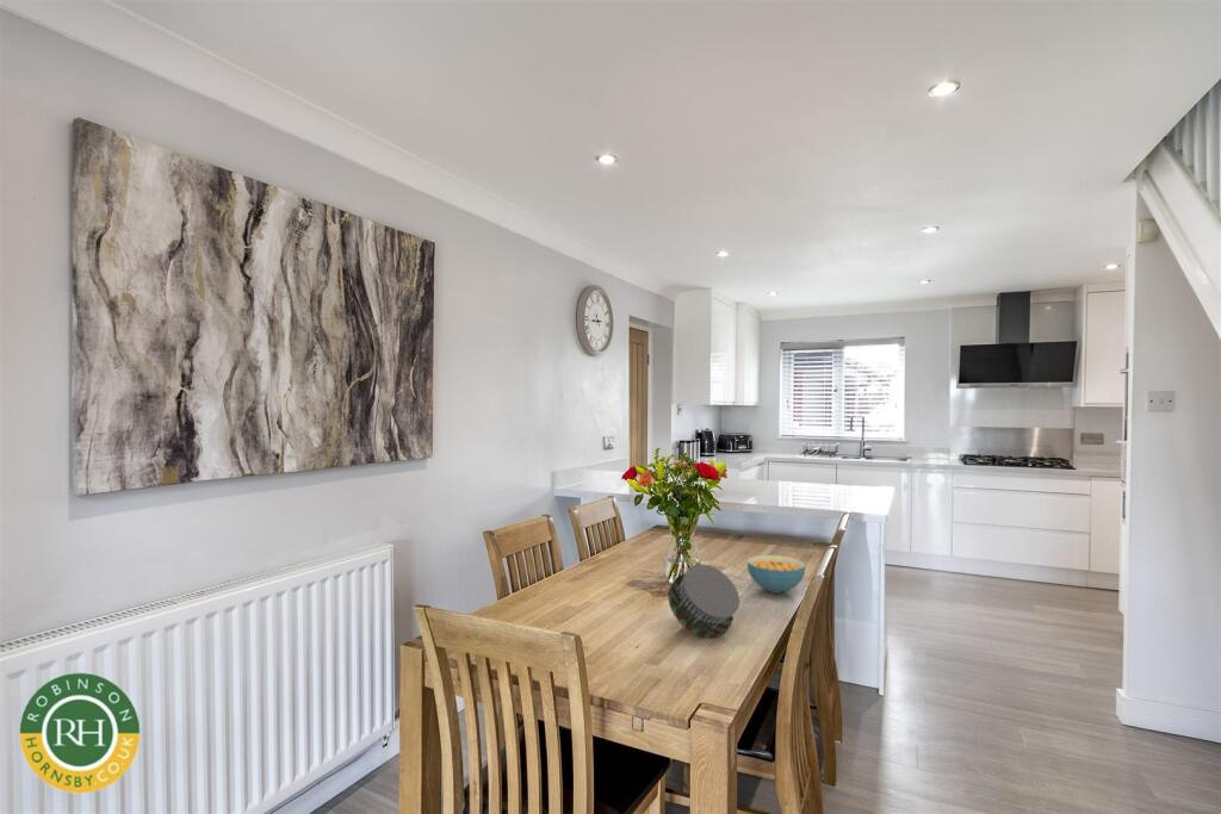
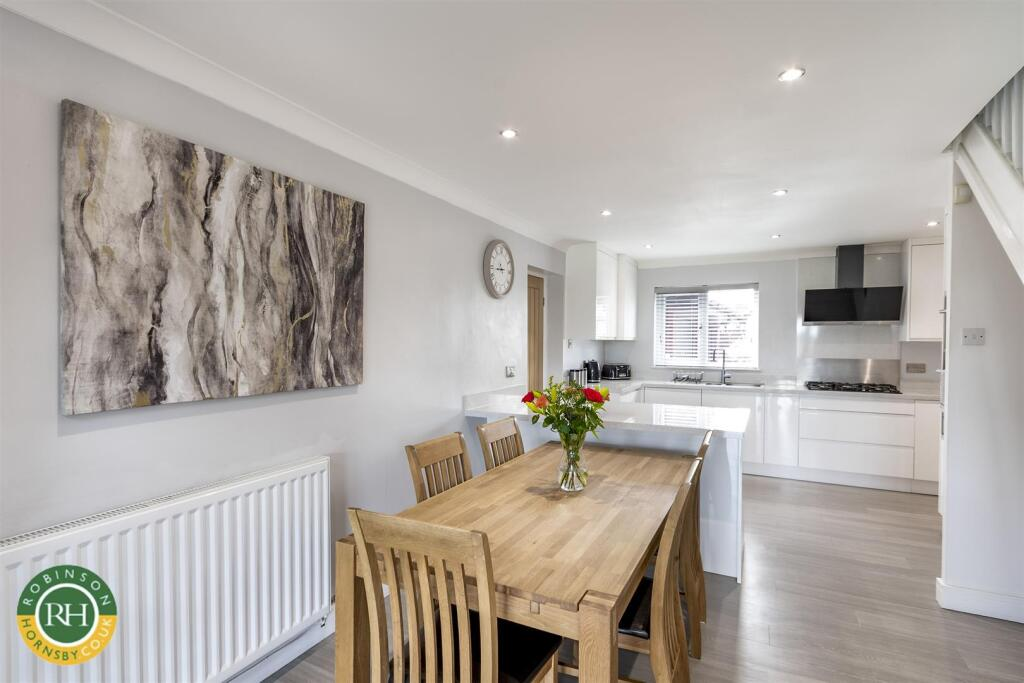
- drum (704, 598)
- cereal bowl (775, 576)
